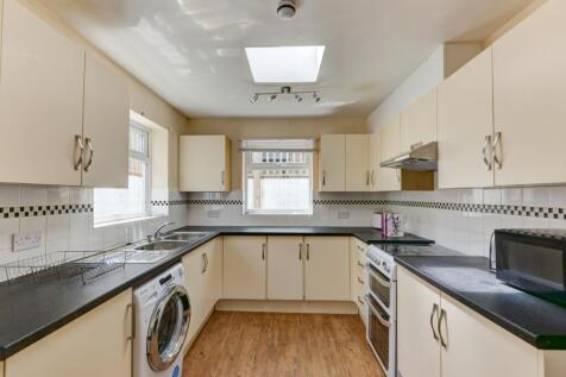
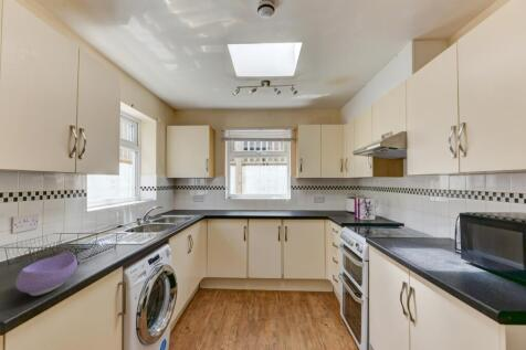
+ bowl (49, 273)
